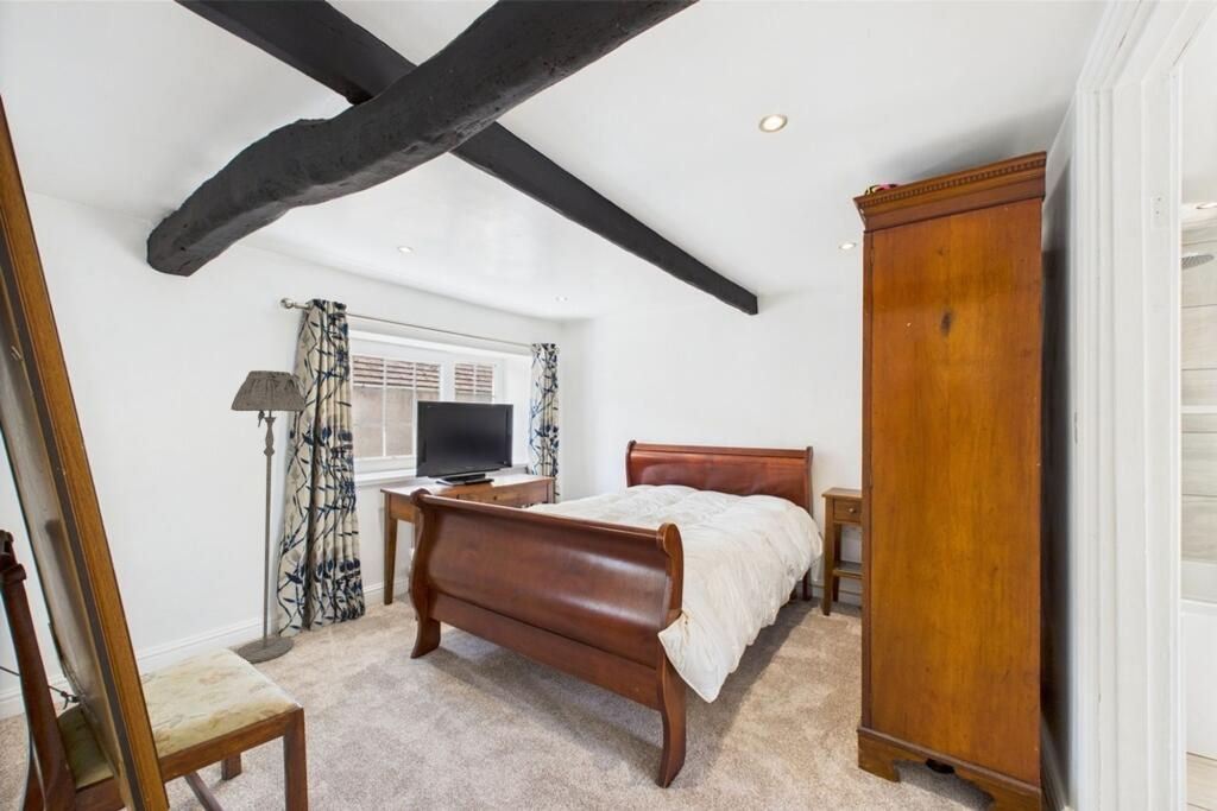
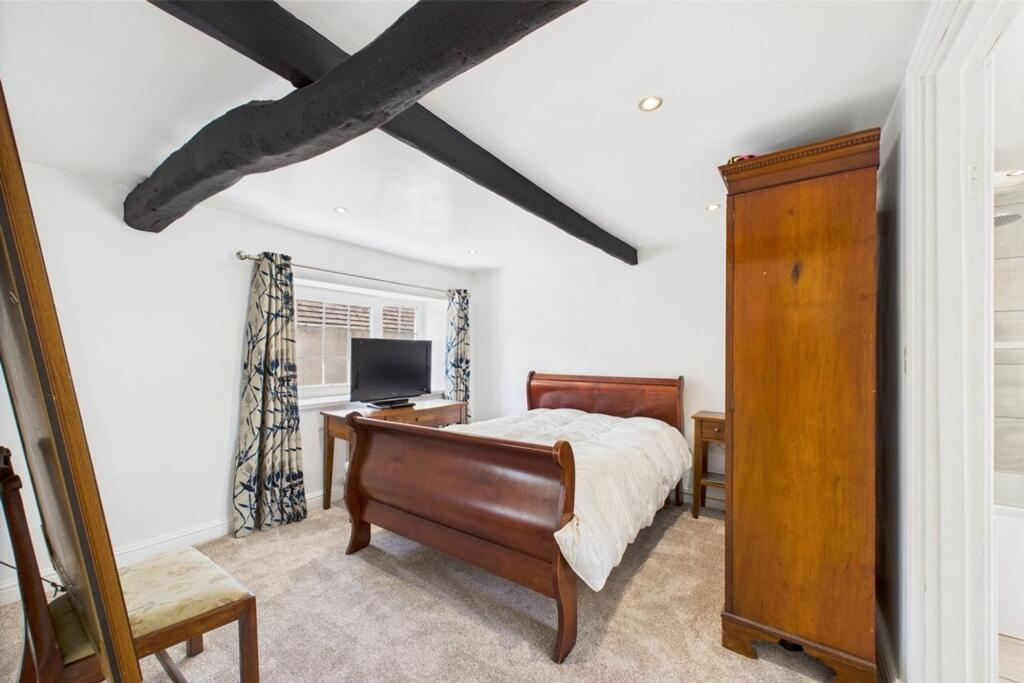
- floor lamp (267, 511)
